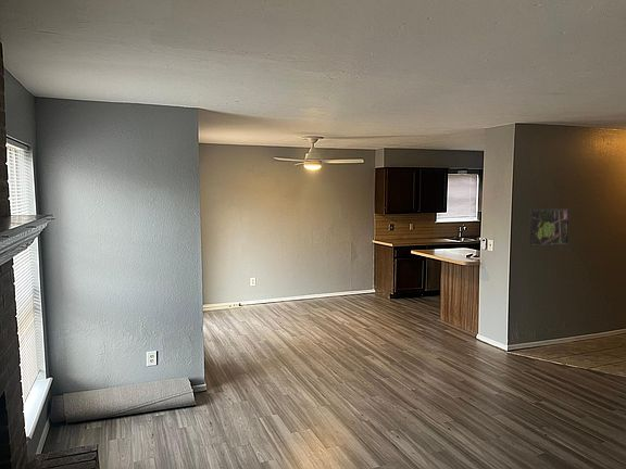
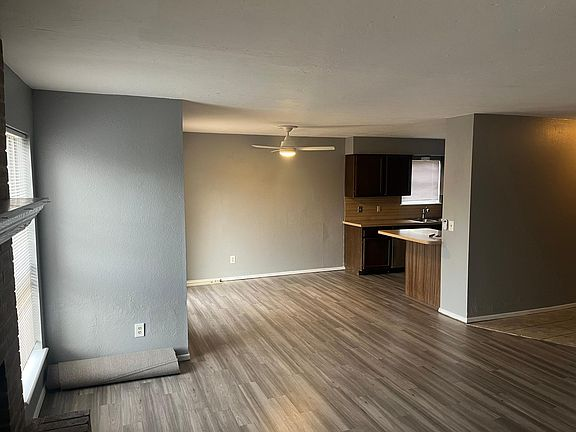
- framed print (549, 227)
